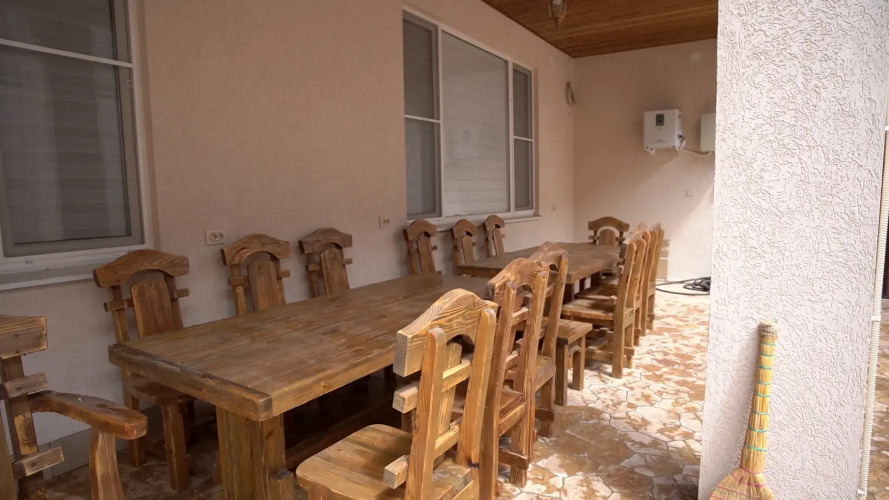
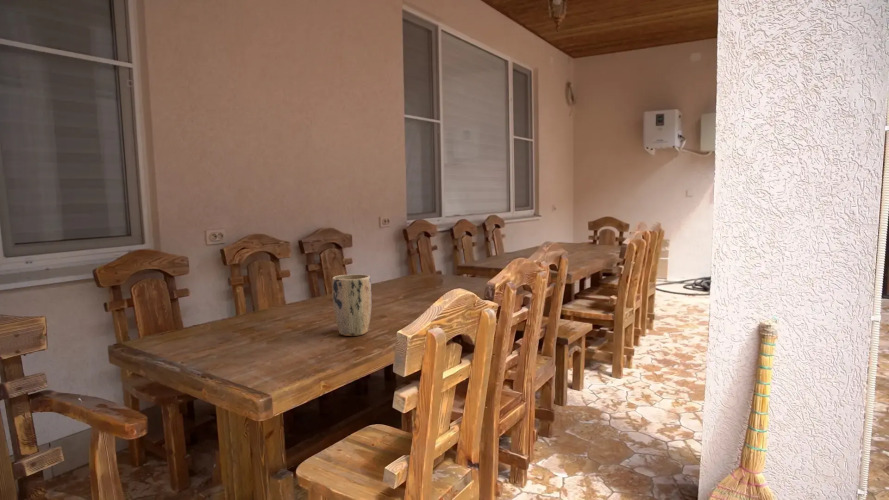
+ plant pot (352, 304)
